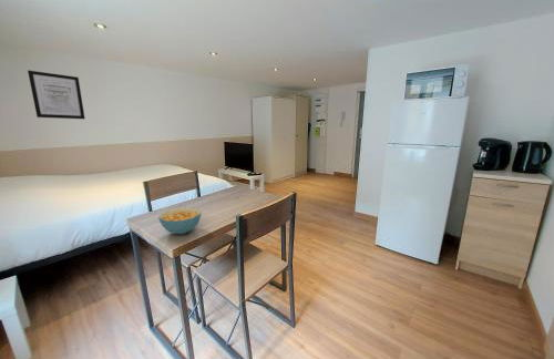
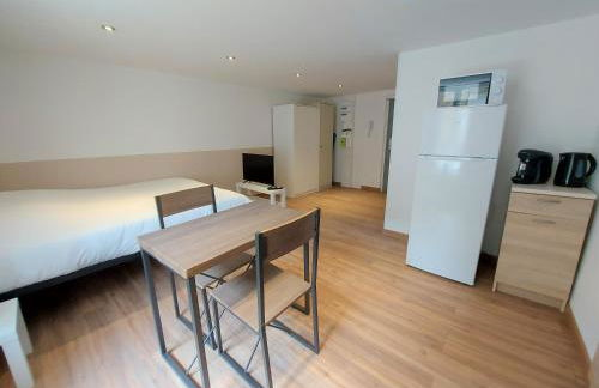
- cereal bowl (181, 223)
- wall art (58, 96)
